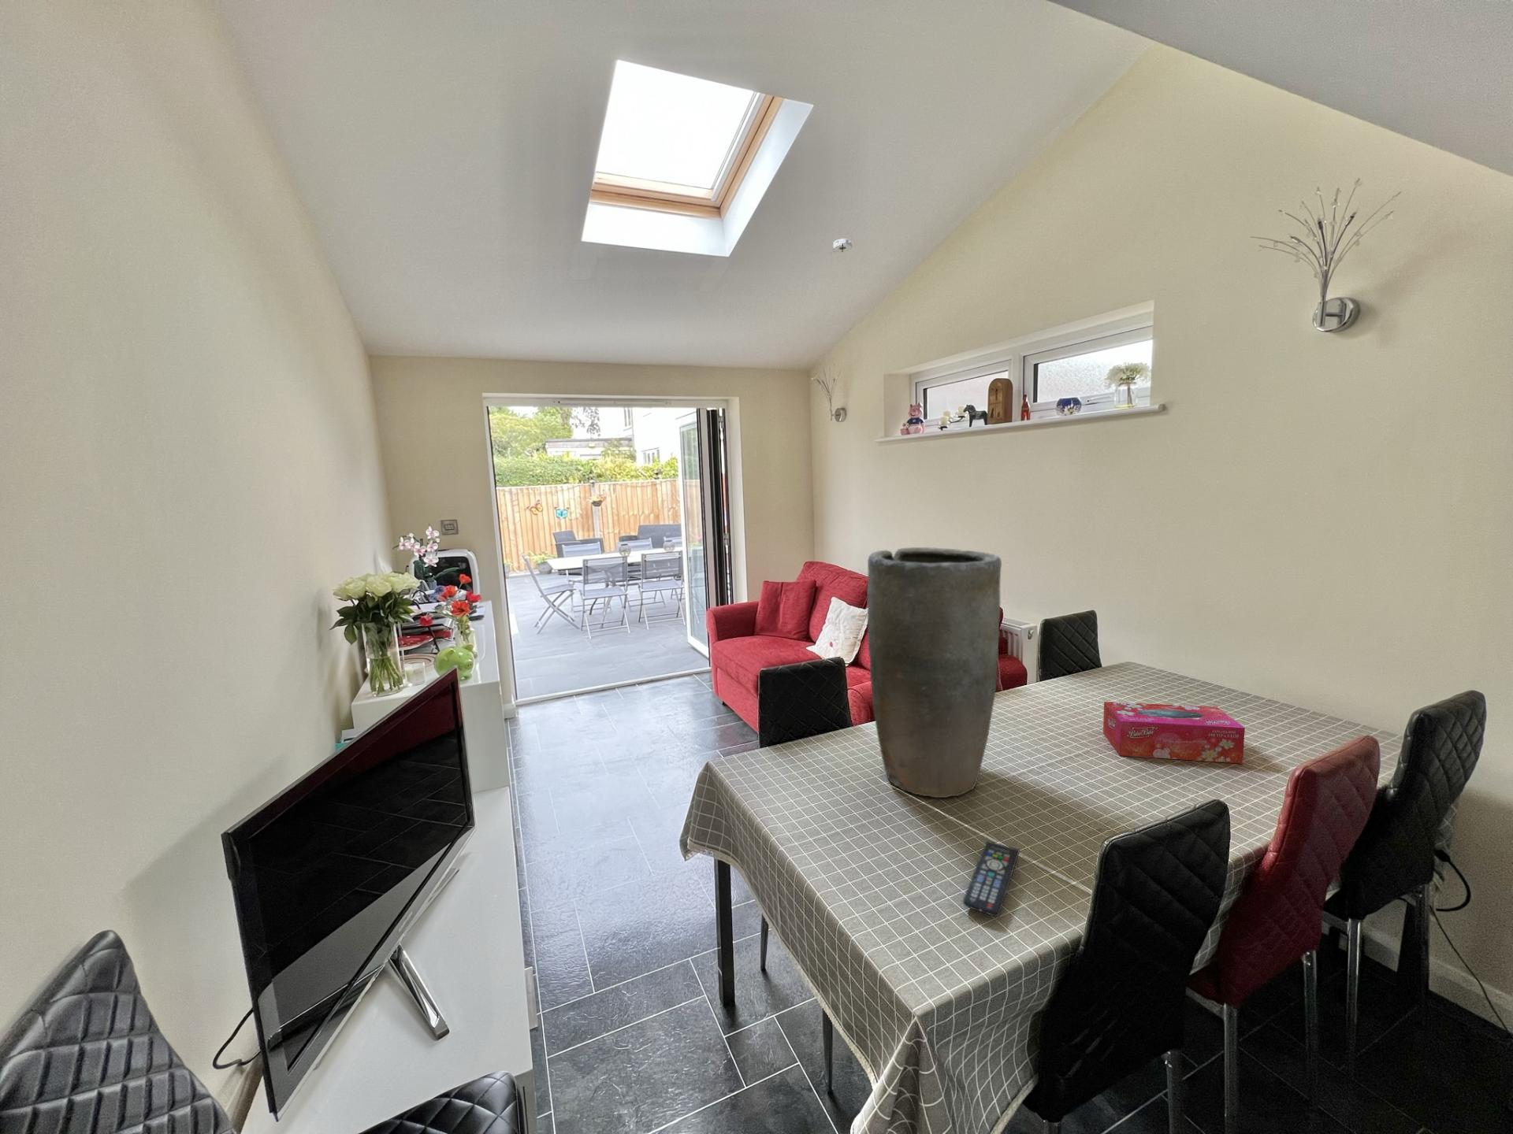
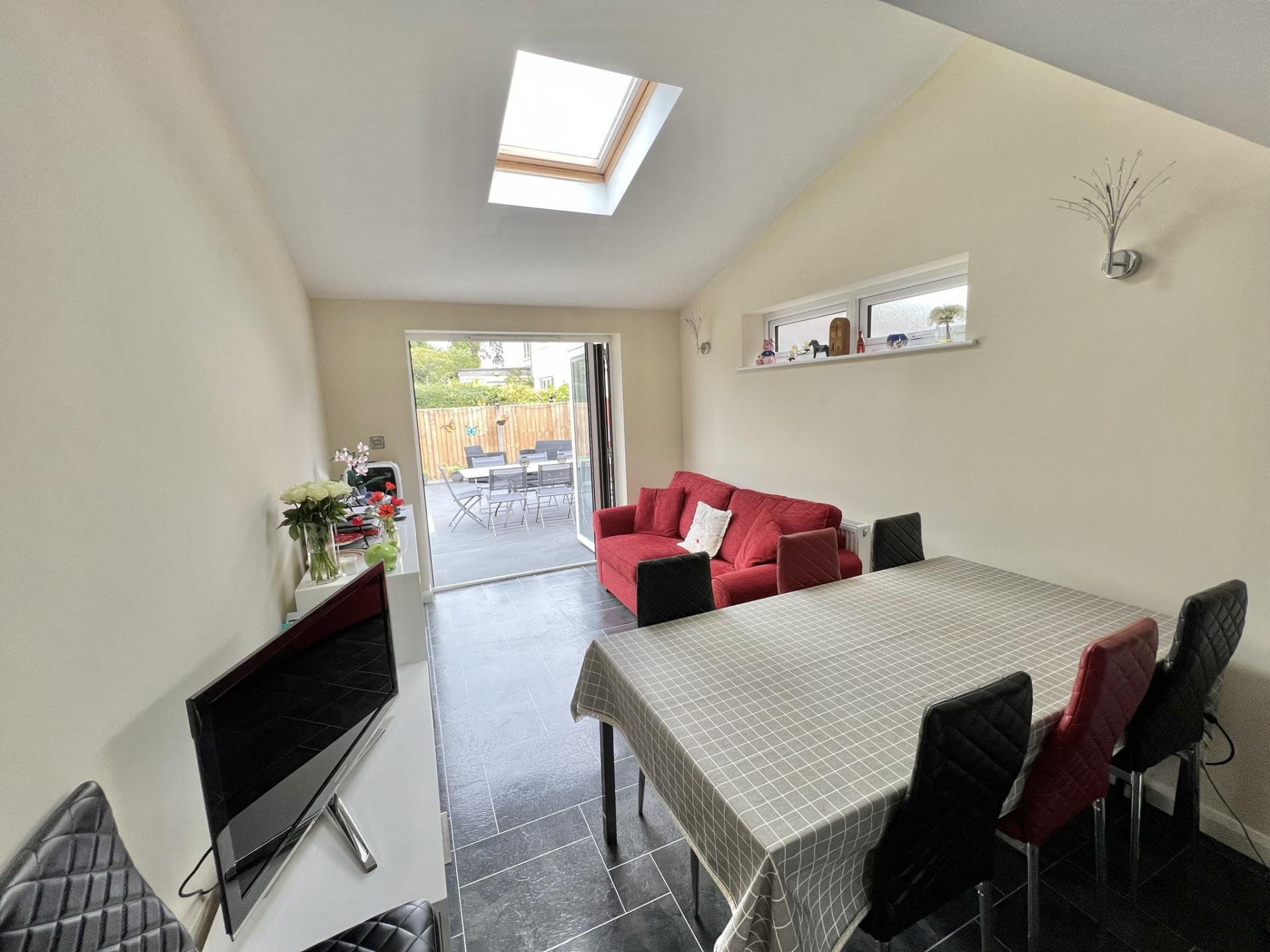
- tissue box (1169, 730)
- vase (933, 668)
- remote control (992, 874)
- smoke detector (841, 245)
